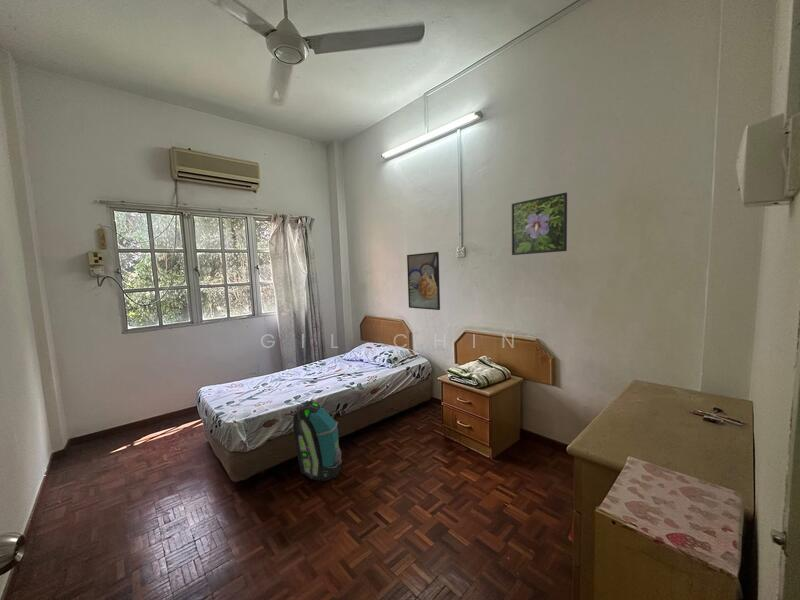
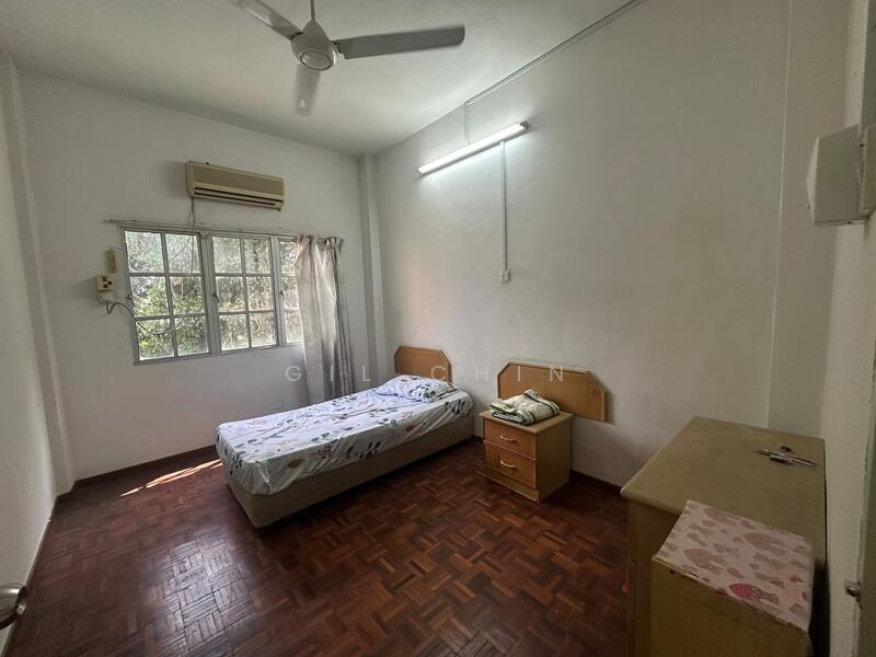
- backpack (316, 437)
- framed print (422, 281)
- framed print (537, 226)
